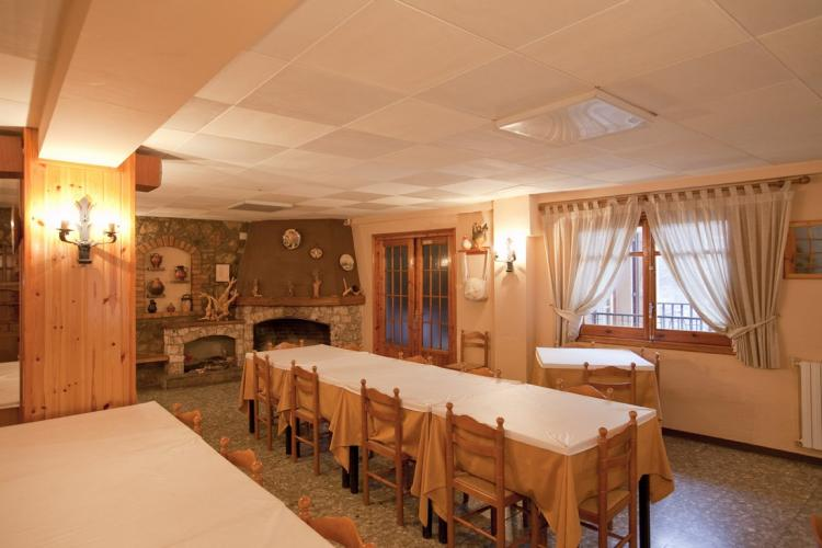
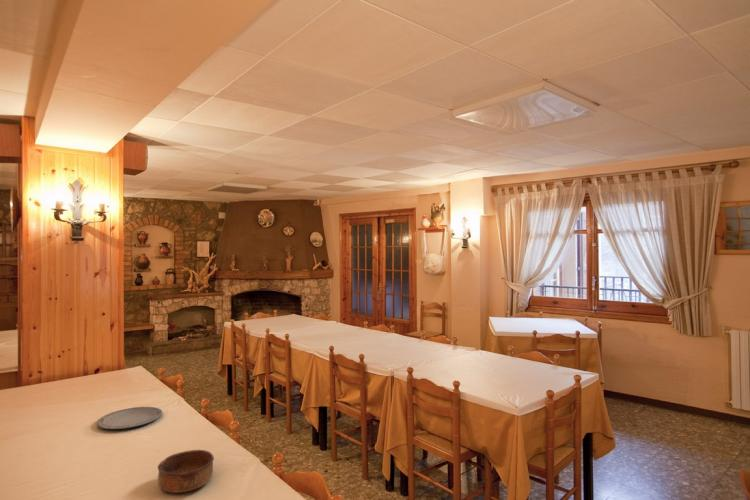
+ plate (130, 418)
+ bowl (186, 471)
